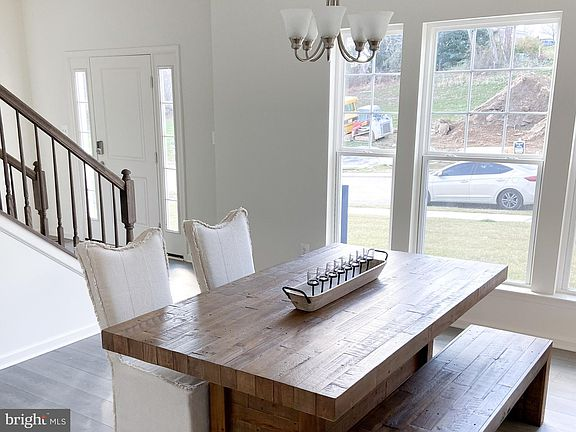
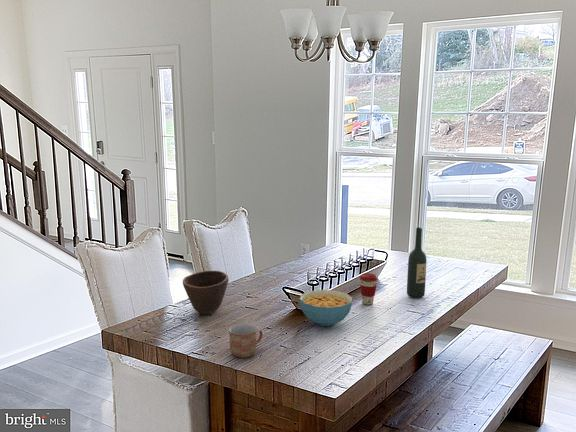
+ cereal bowl (325, 310)
+ wine bottle (417, 262)
+ mug (246, 340)
+ coffee cup (368, 289)
+ bowl (206, 294)
